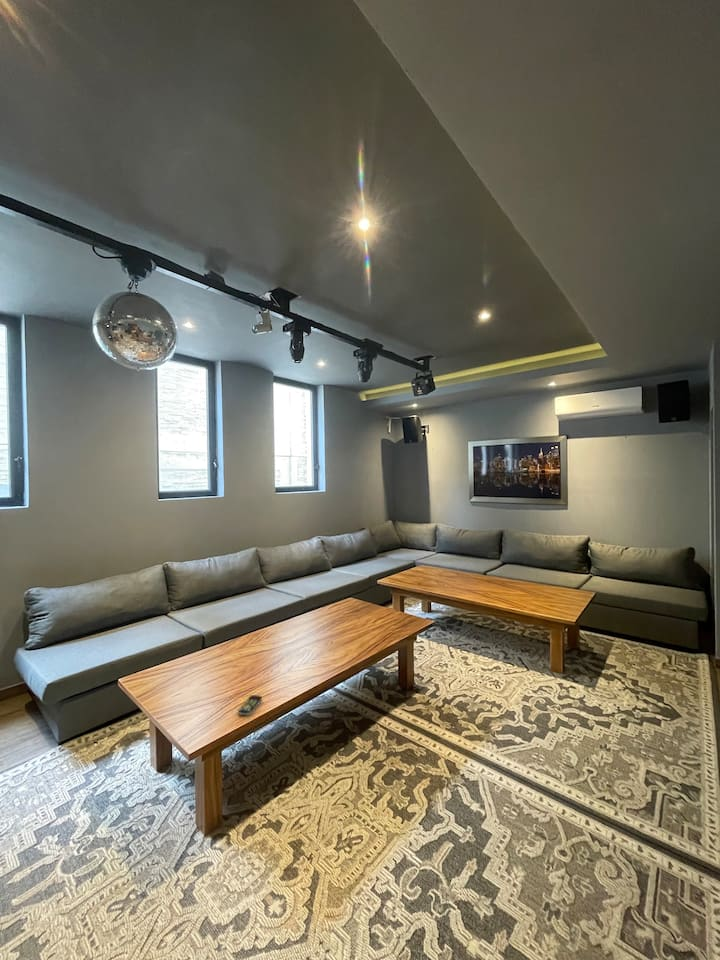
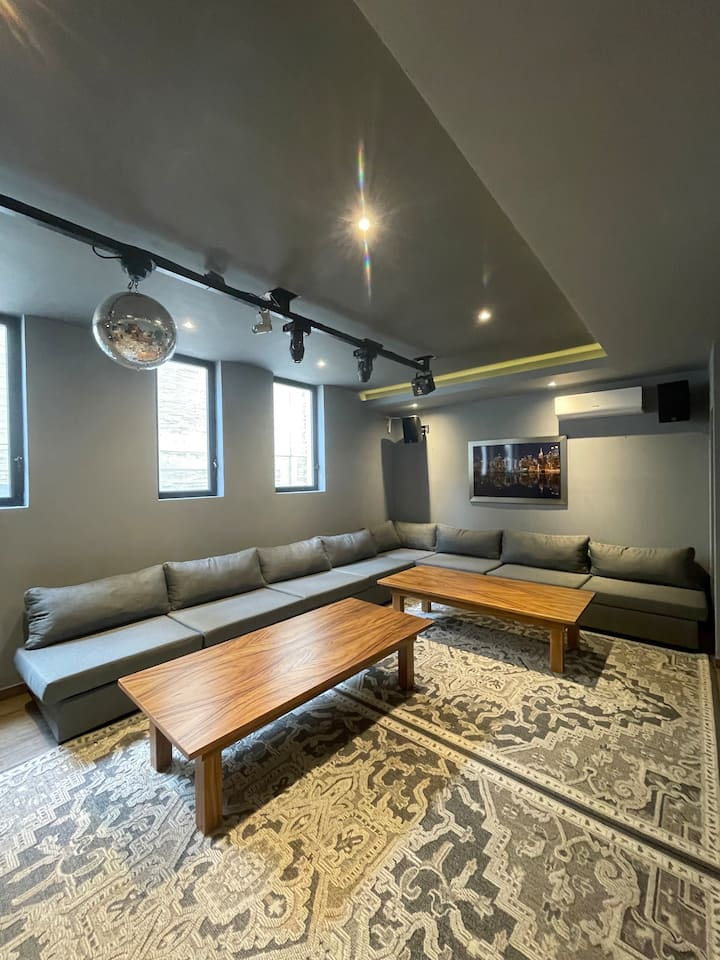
- remote control (250, 704)
